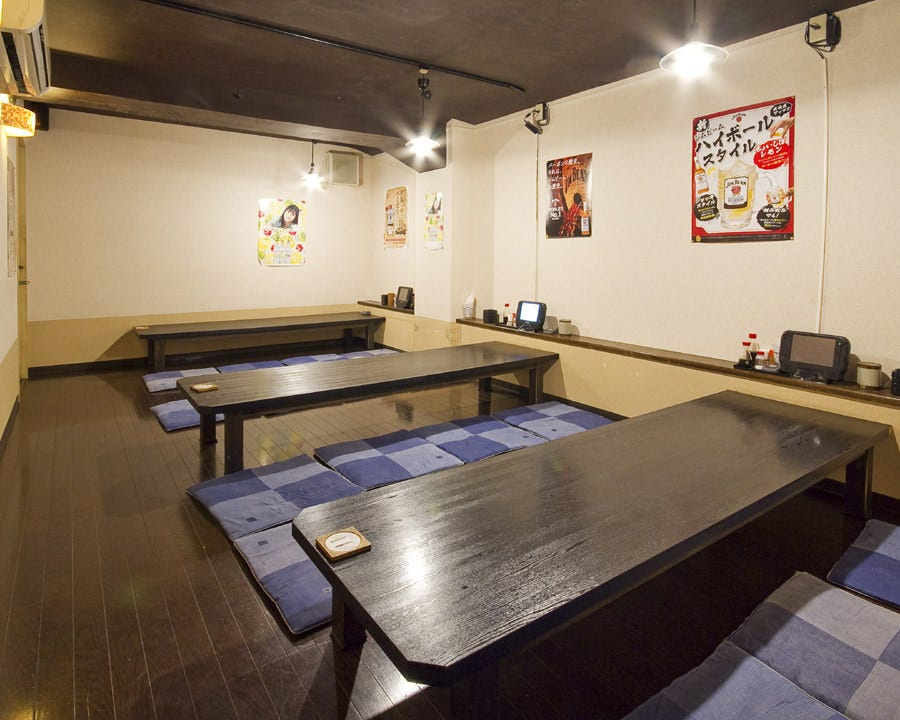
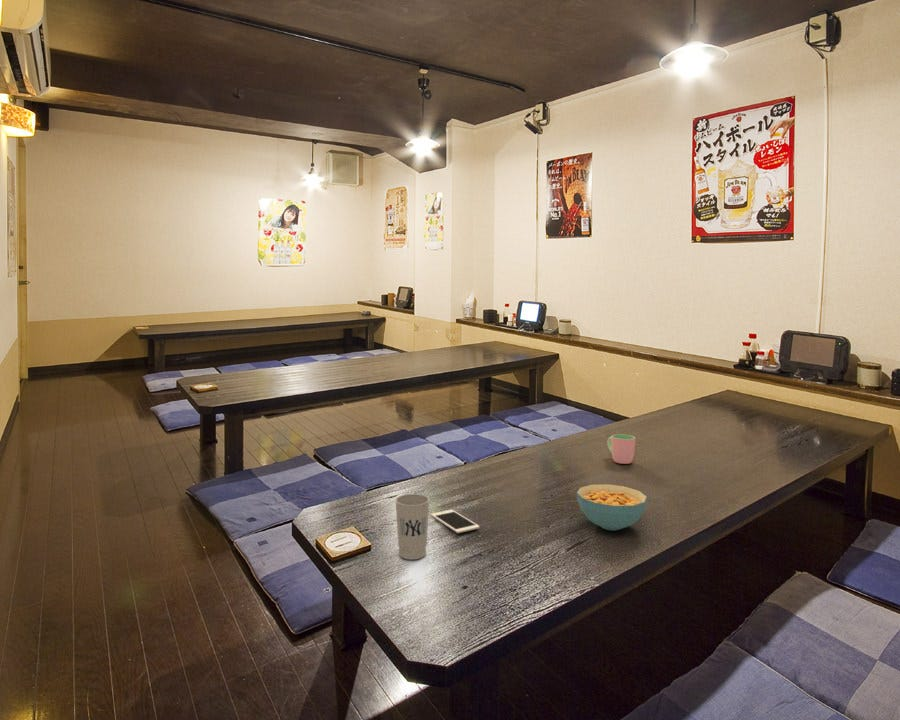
+ cereal bowl (610, 510)
+ cup (619, 448)
+ cell phone (454, 520)
+ cup (412, 526)
